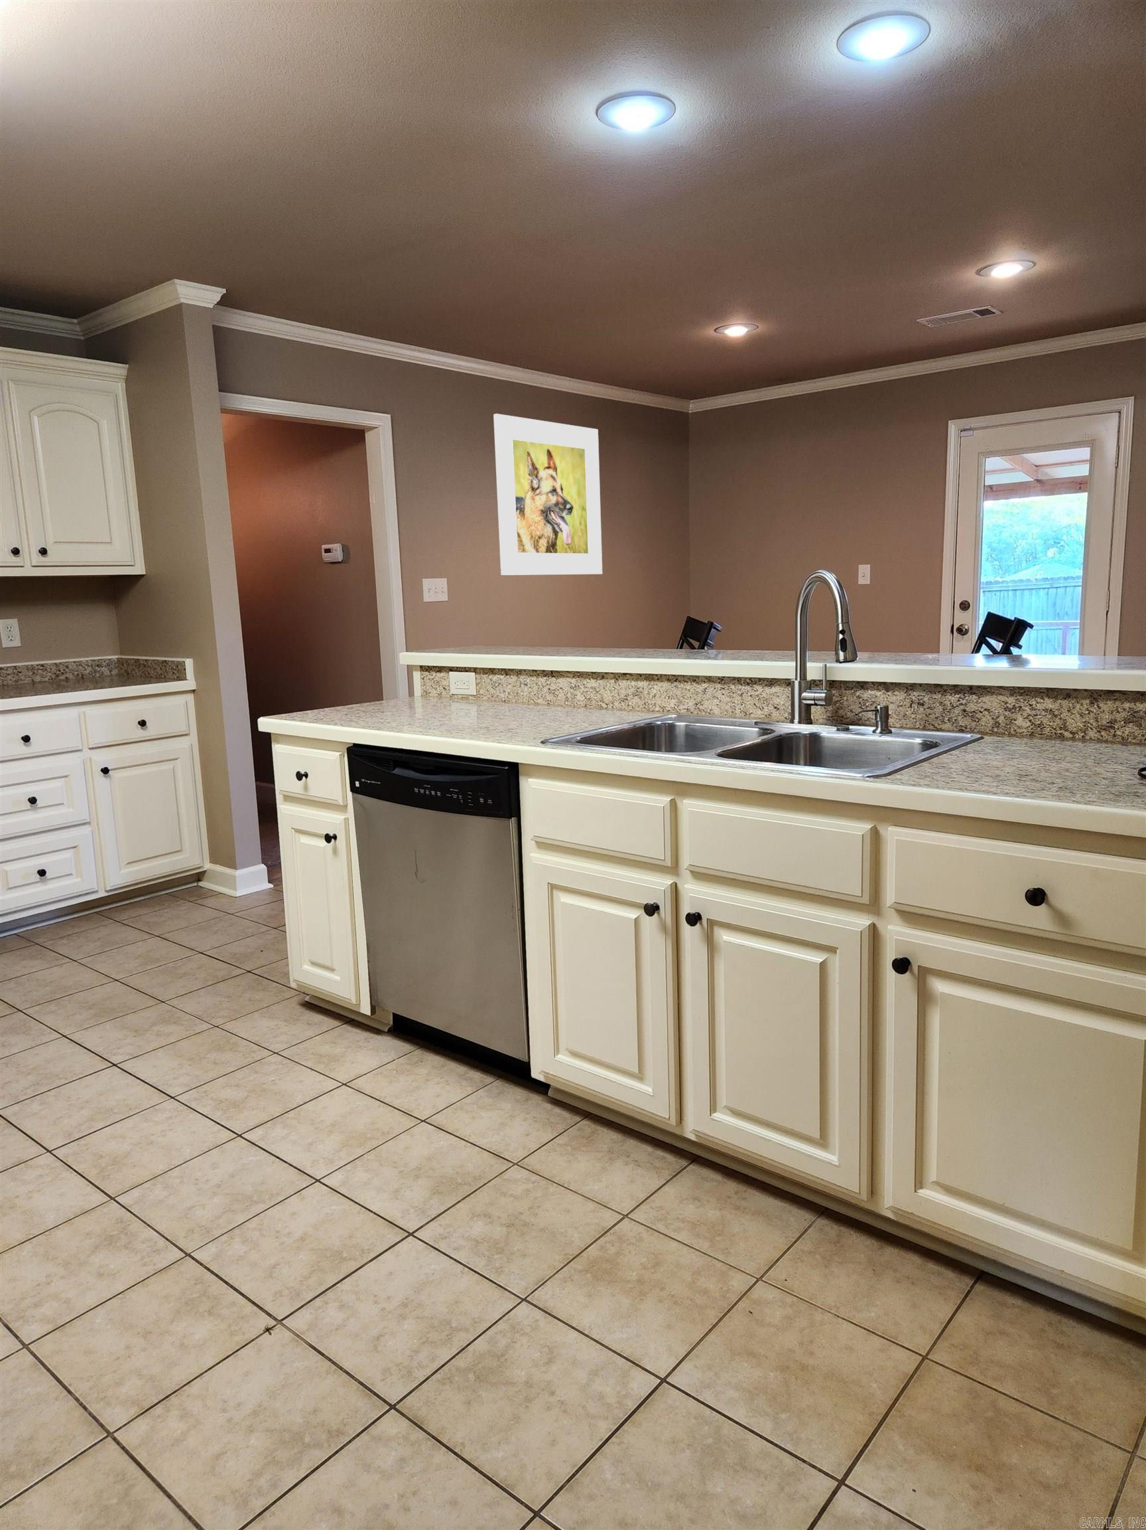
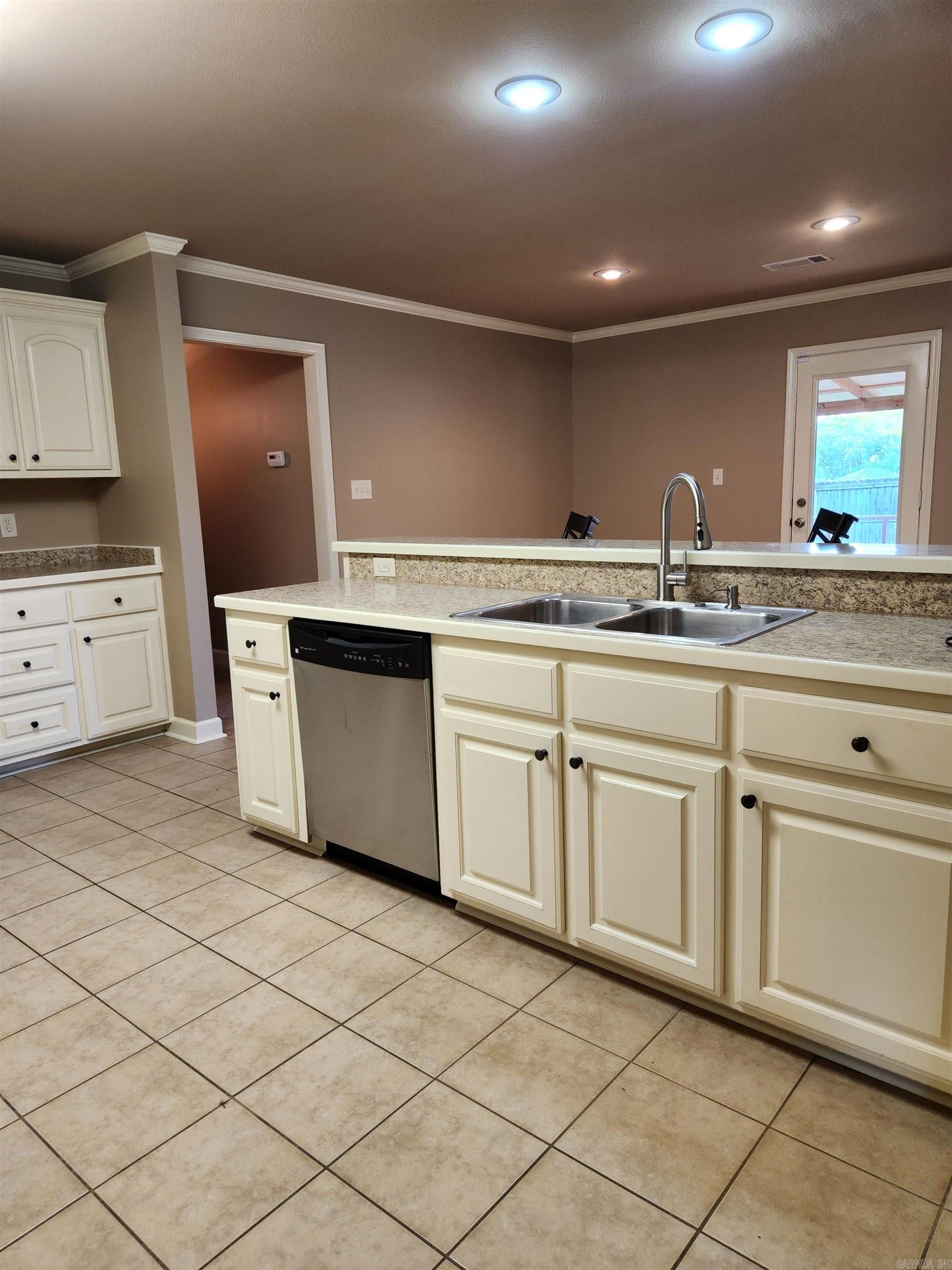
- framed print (551, 499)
